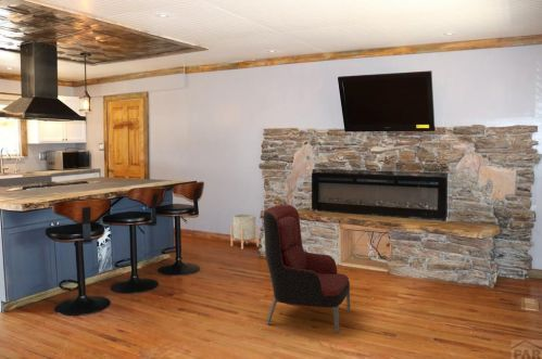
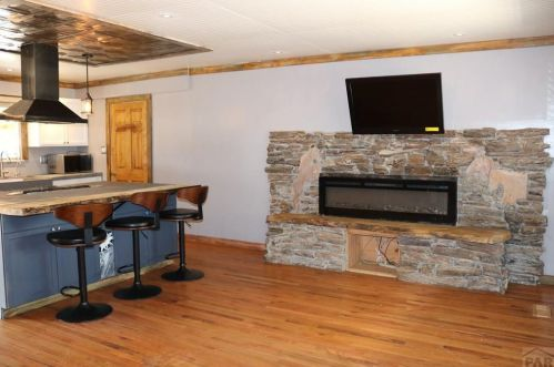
- armchair (308, 262)
- planter (244, 230)
